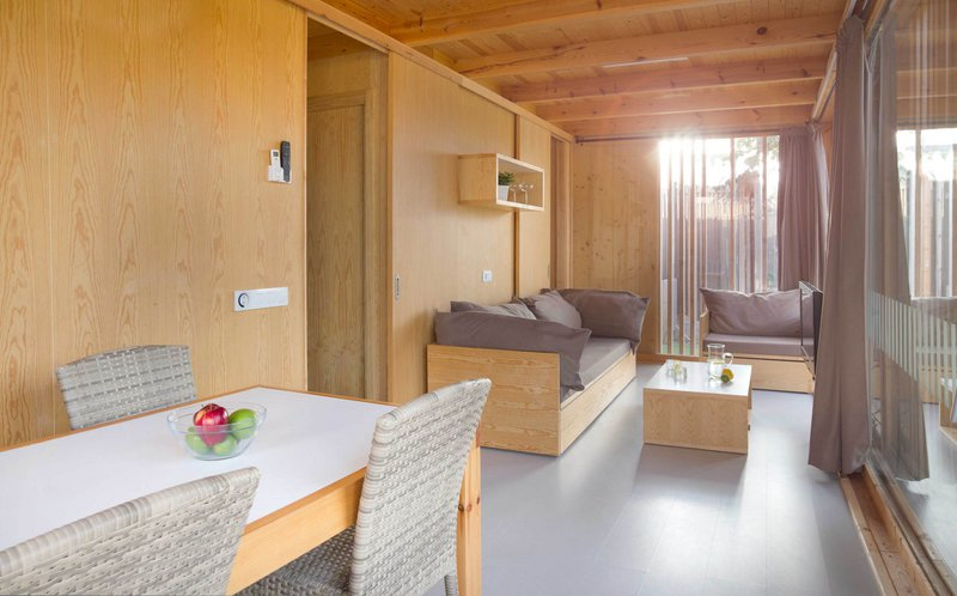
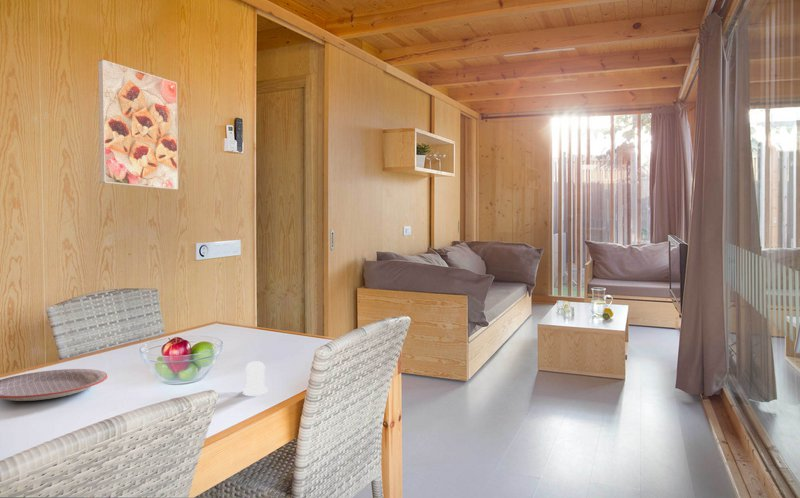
+ salt shaker (255, 376)
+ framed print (140, 129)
+ plate (47, 385)
